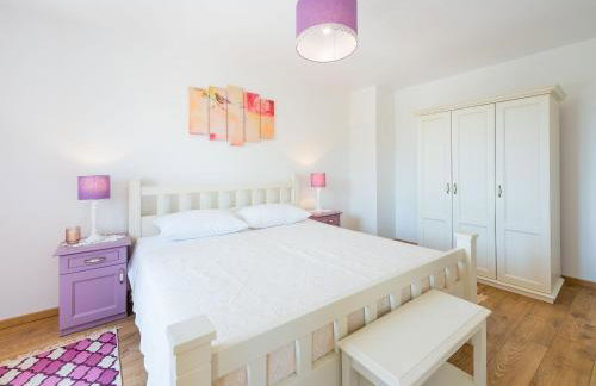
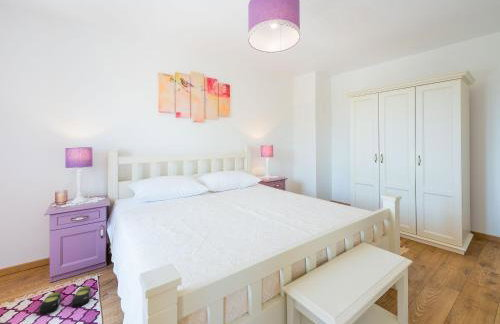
+ slippers (61, 298)
